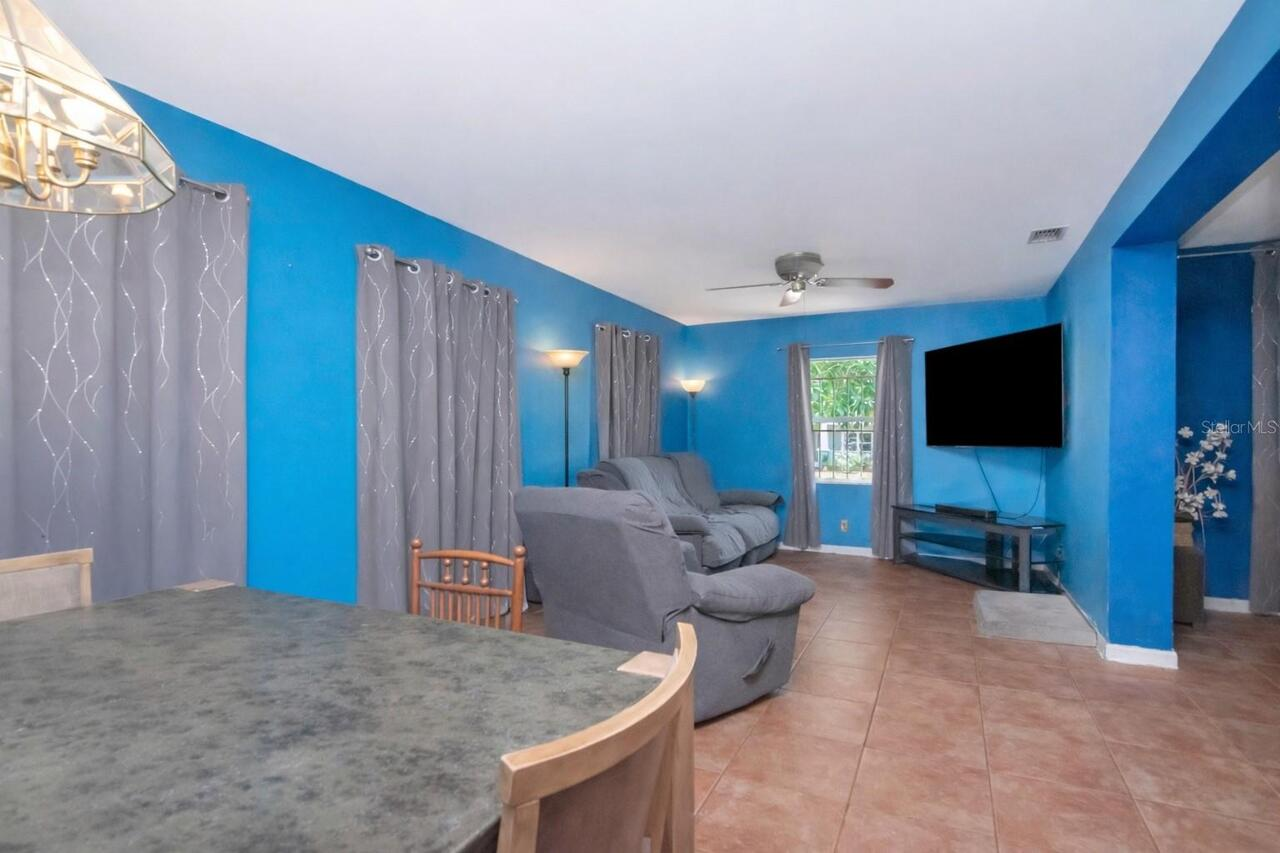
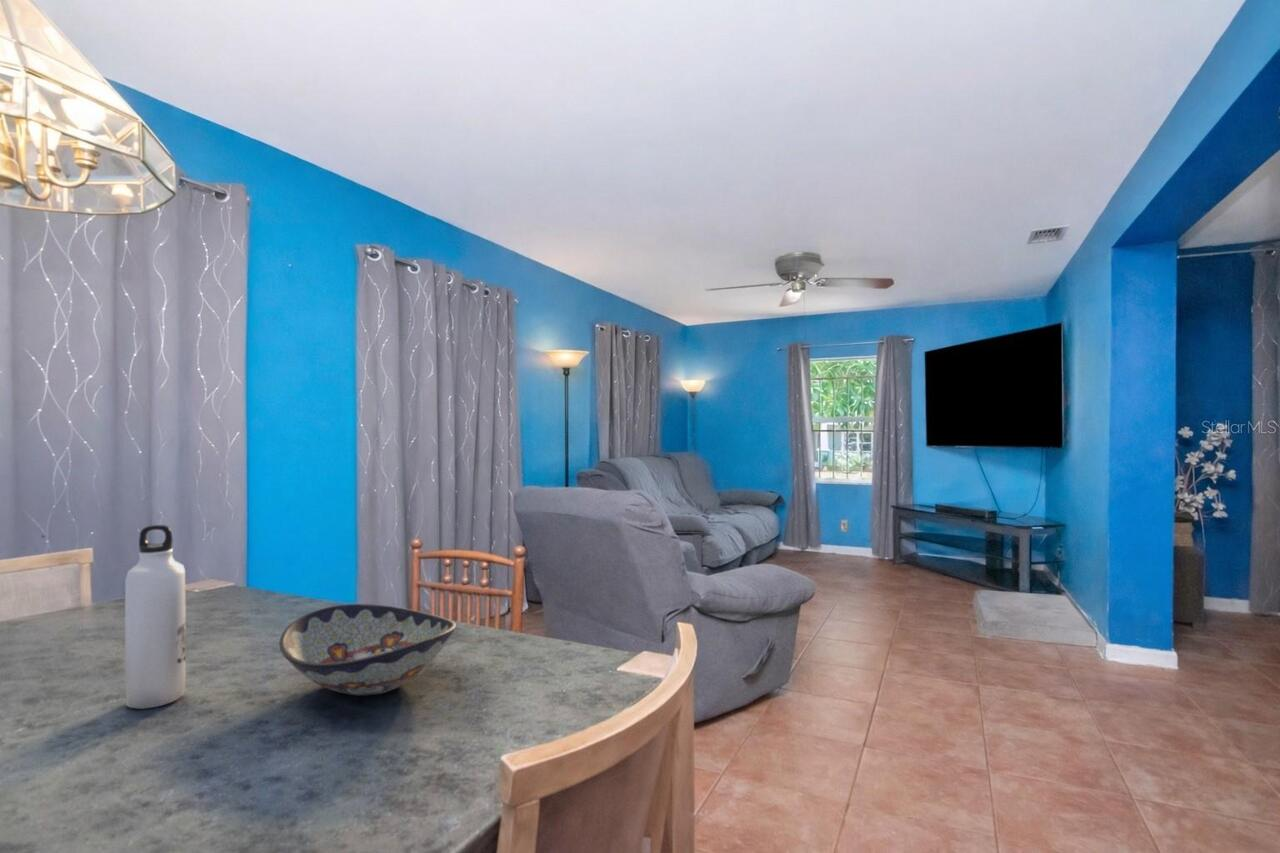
+ decorative bowl (370, 653)
+ water bottle (156, 612)
